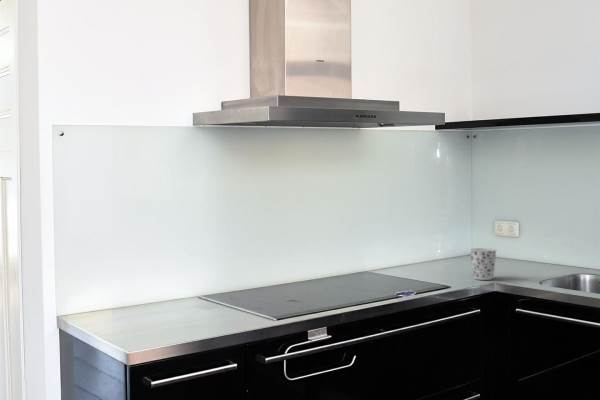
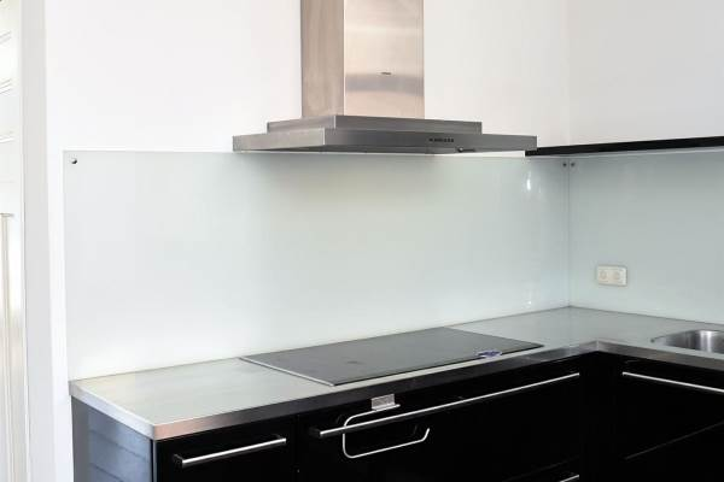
- cup (483, 264)
